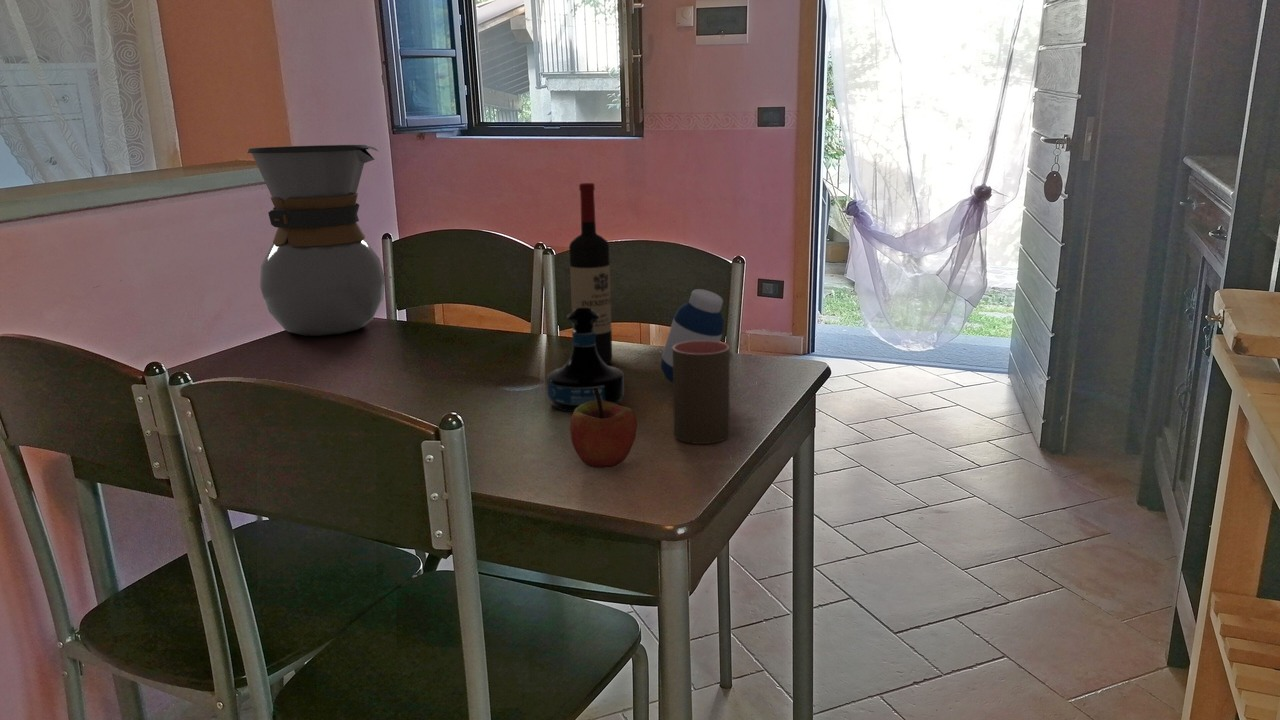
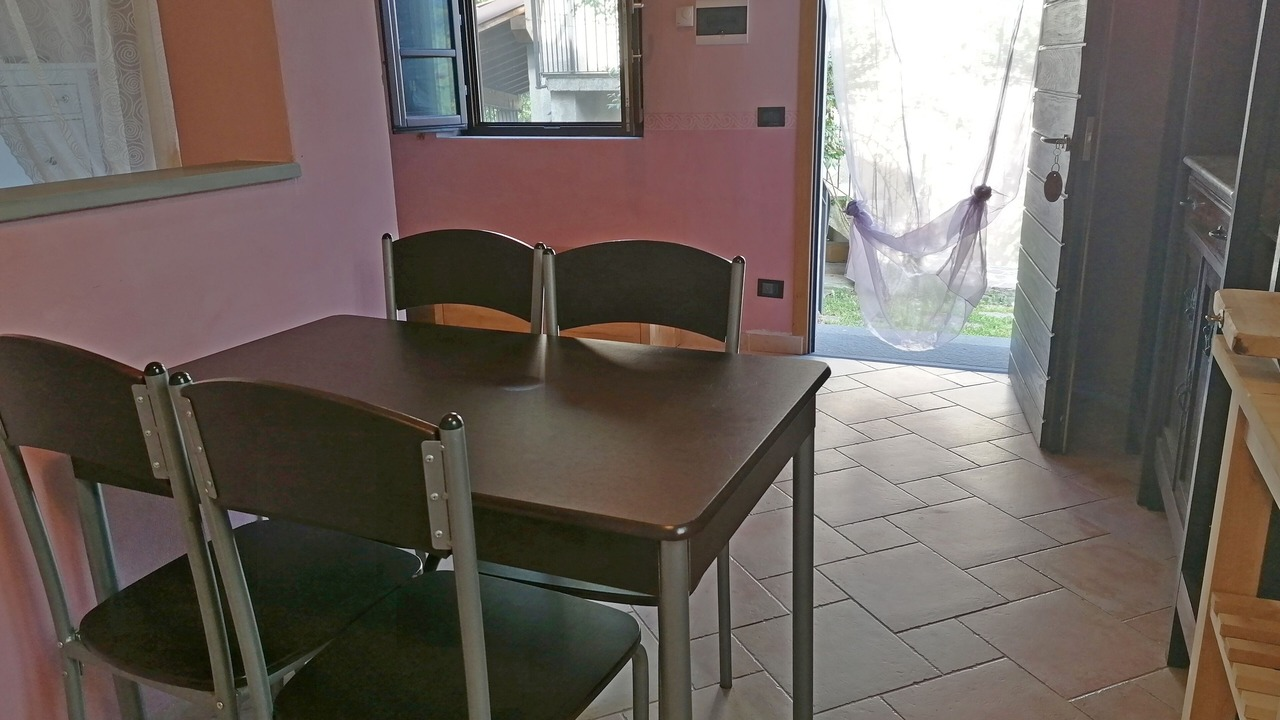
- apple (602, 424)
- pour-over carafe (318, 239)
- wine bottle (590, 274)
- medicine bottle (692, 338)
- tequila bottle (584, 356)
- cup (701, 391)
